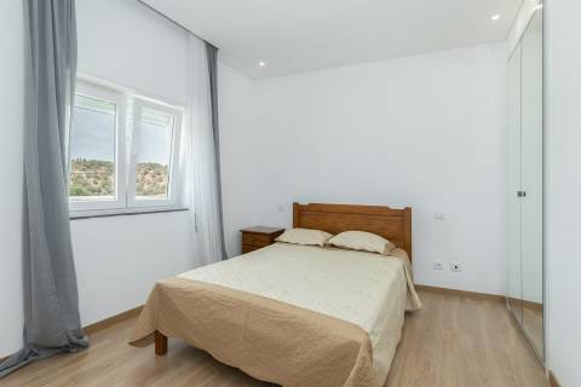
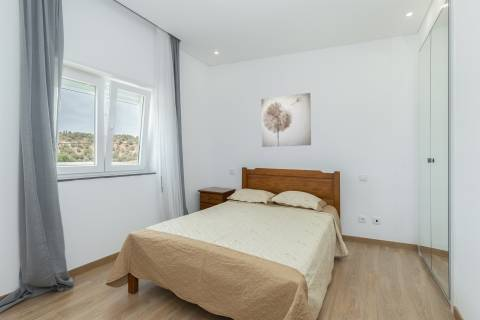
+ wall art (285, 121)
